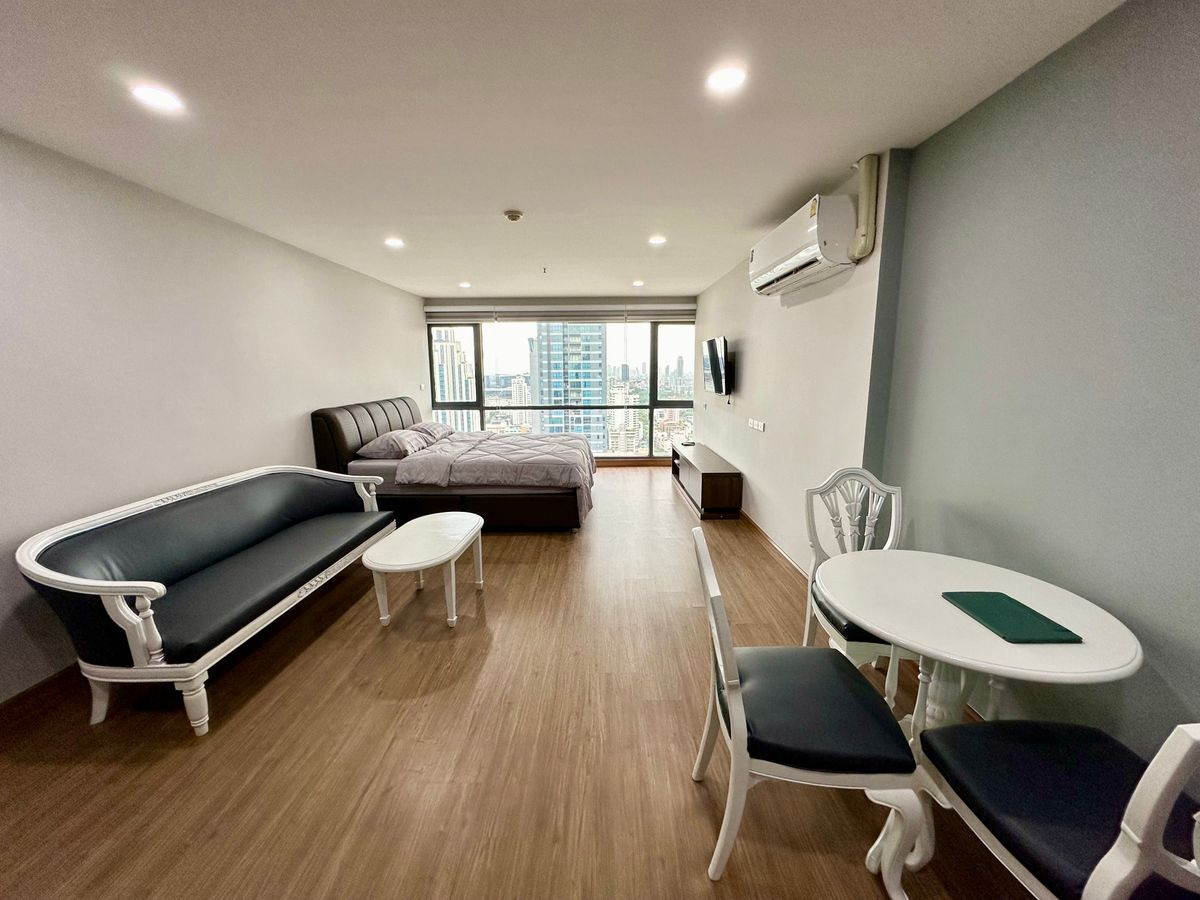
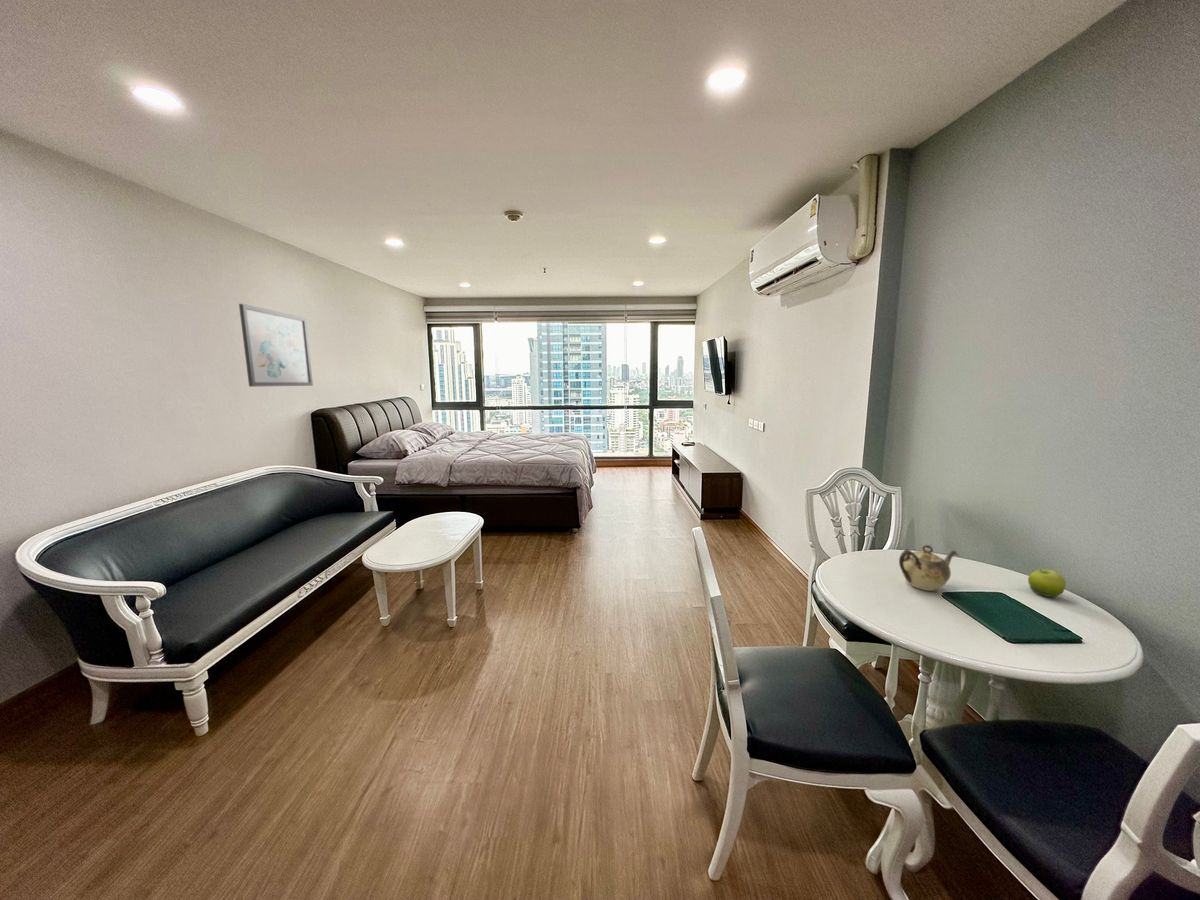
+ wall art (280, 349)
+ teapot (928, 565)
+ fruit (1046, 582)
